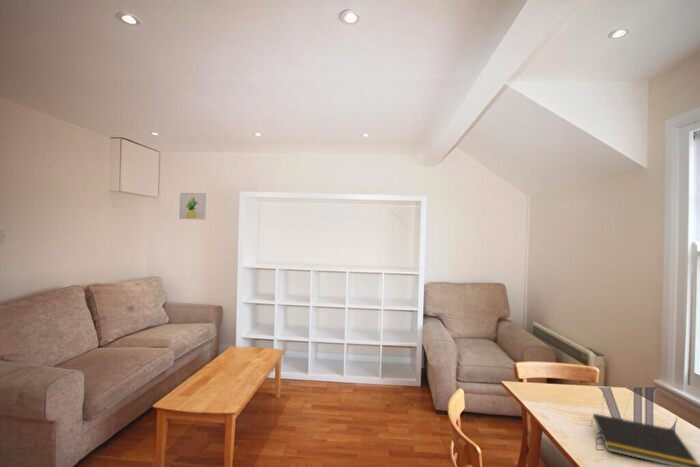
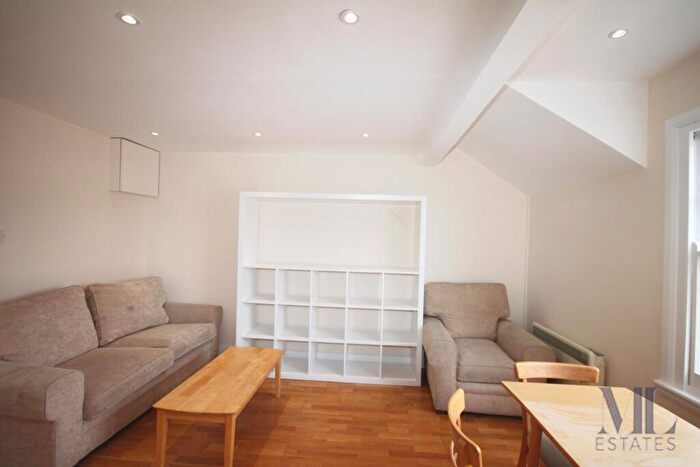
- wall art (192, 206)
- notepad (641, 439)
